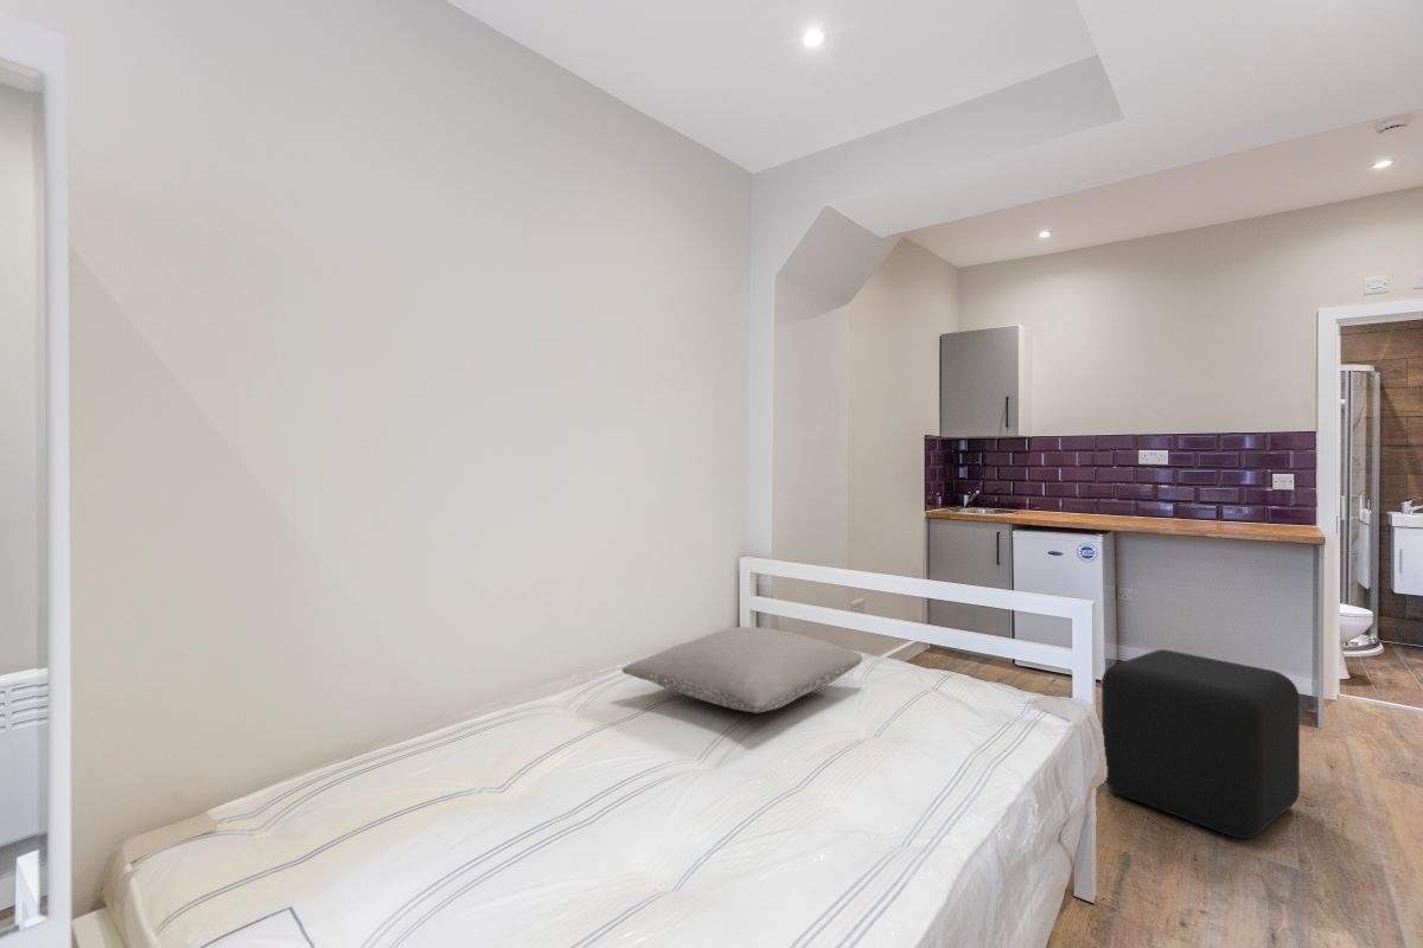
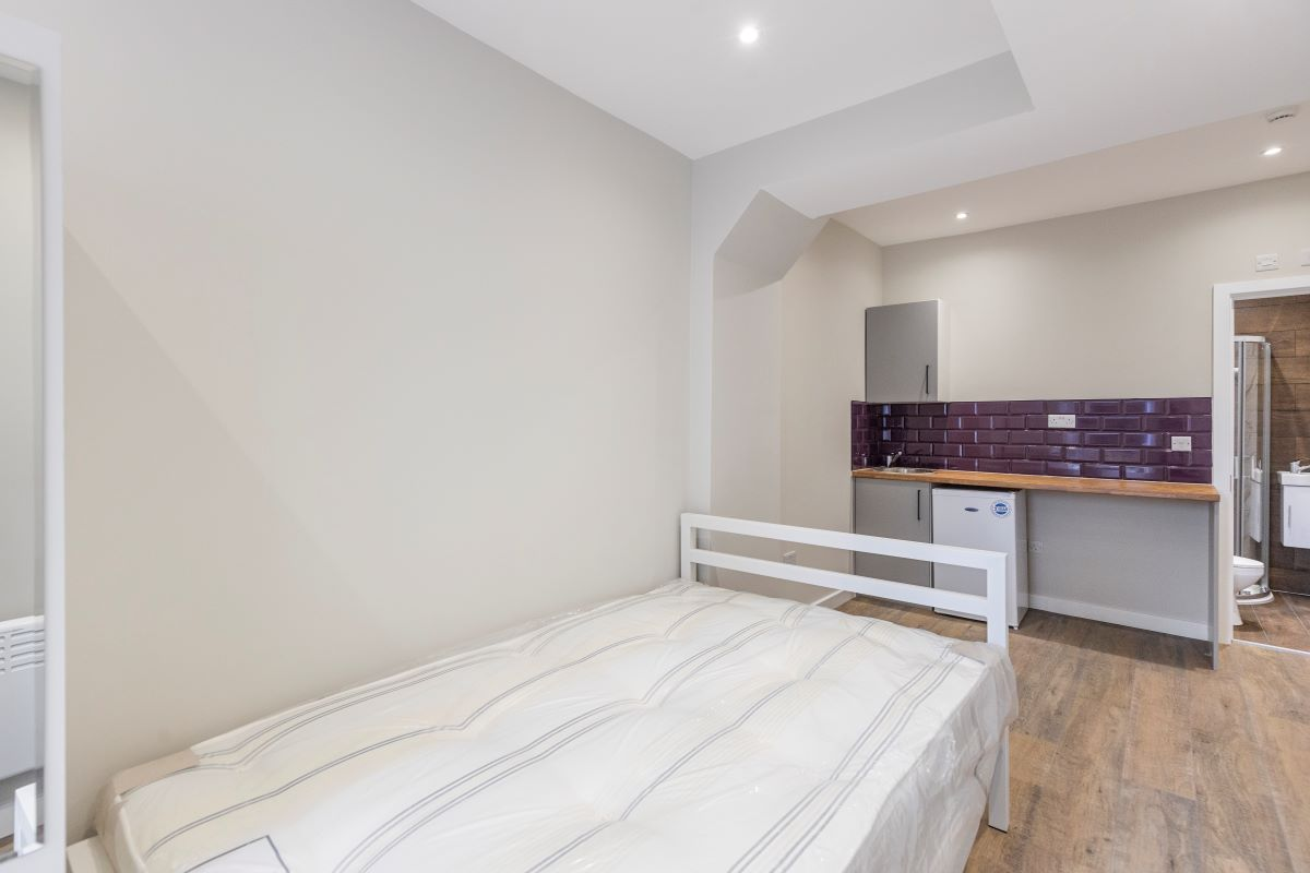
- pillow (745, 664)
- cube (1197, 734)
